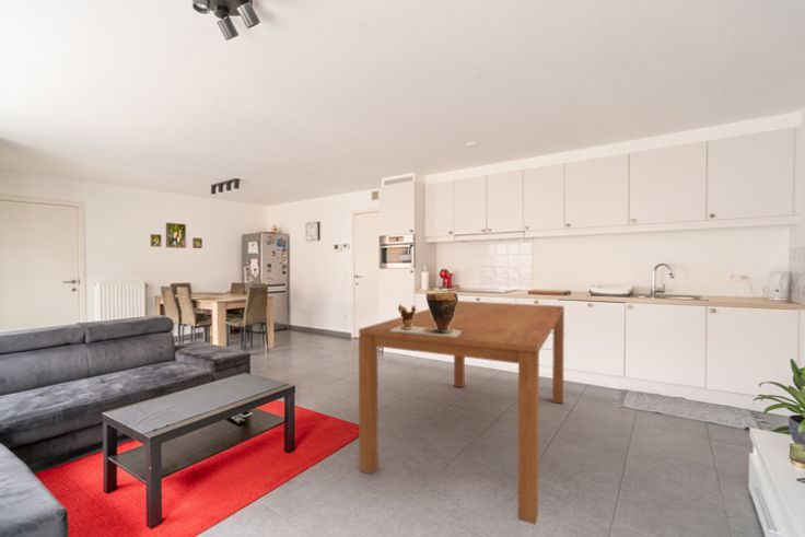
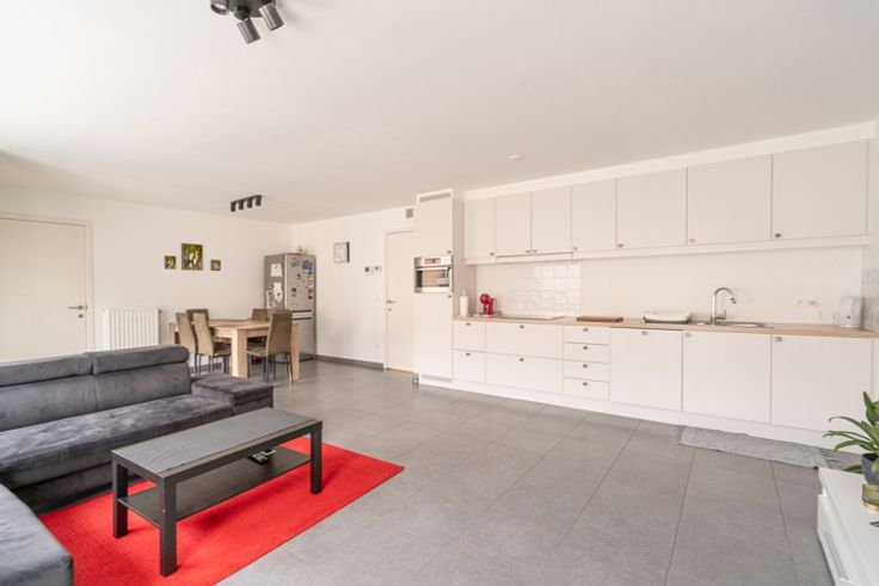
- clay pot (430, 311)
- dining table (482, 359)
